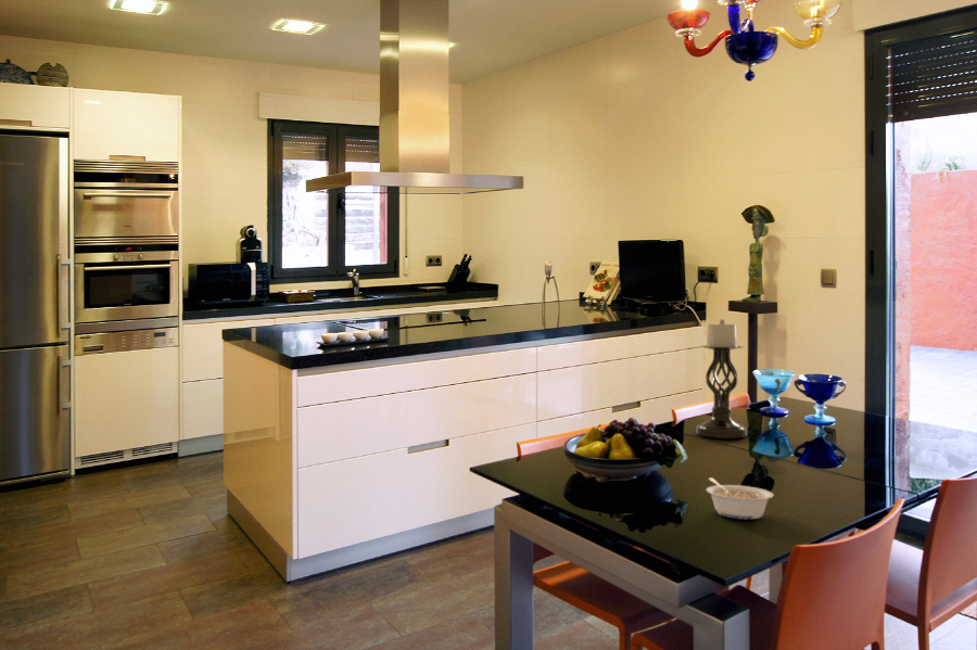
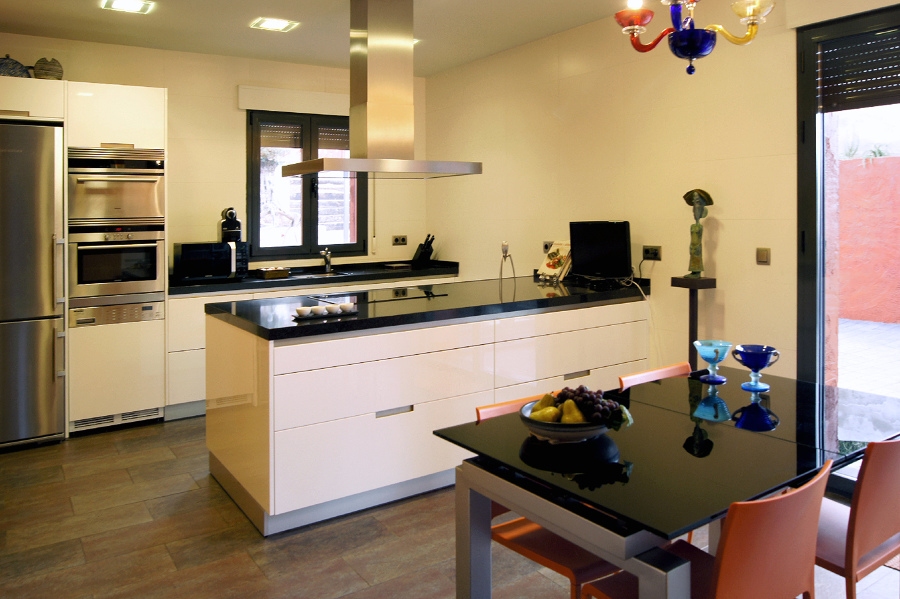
- candle holder (724, 375)
- legume (736, 499)
